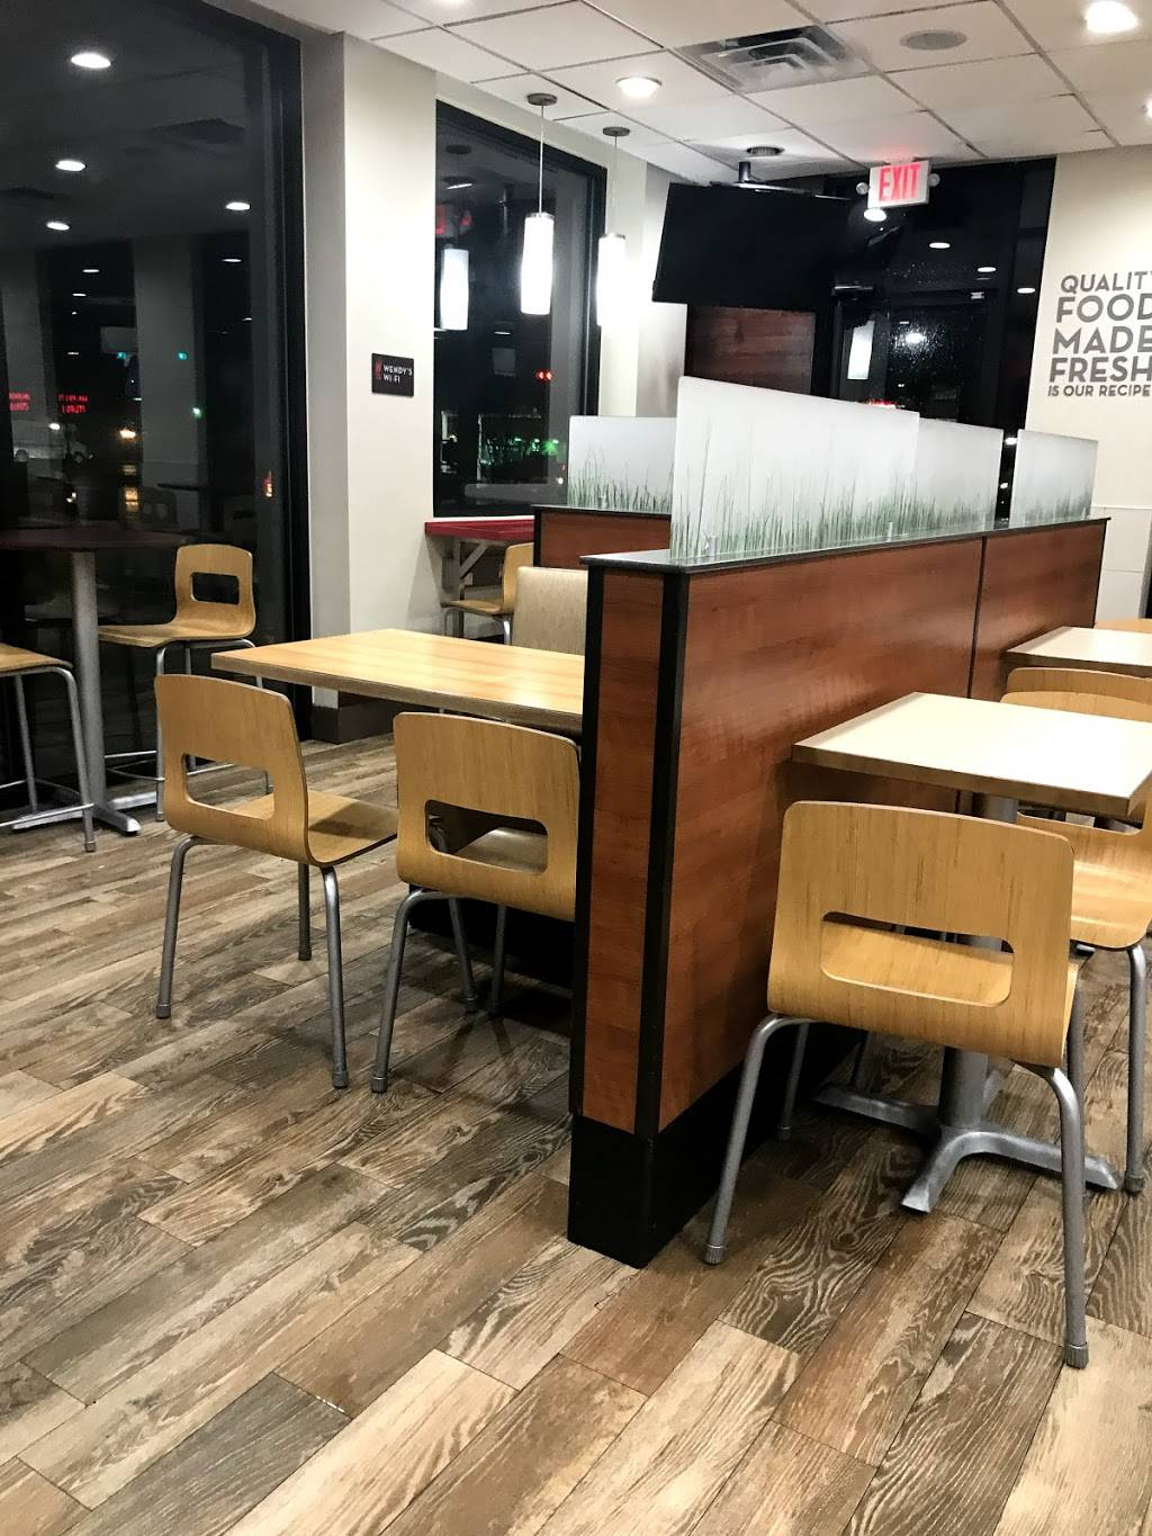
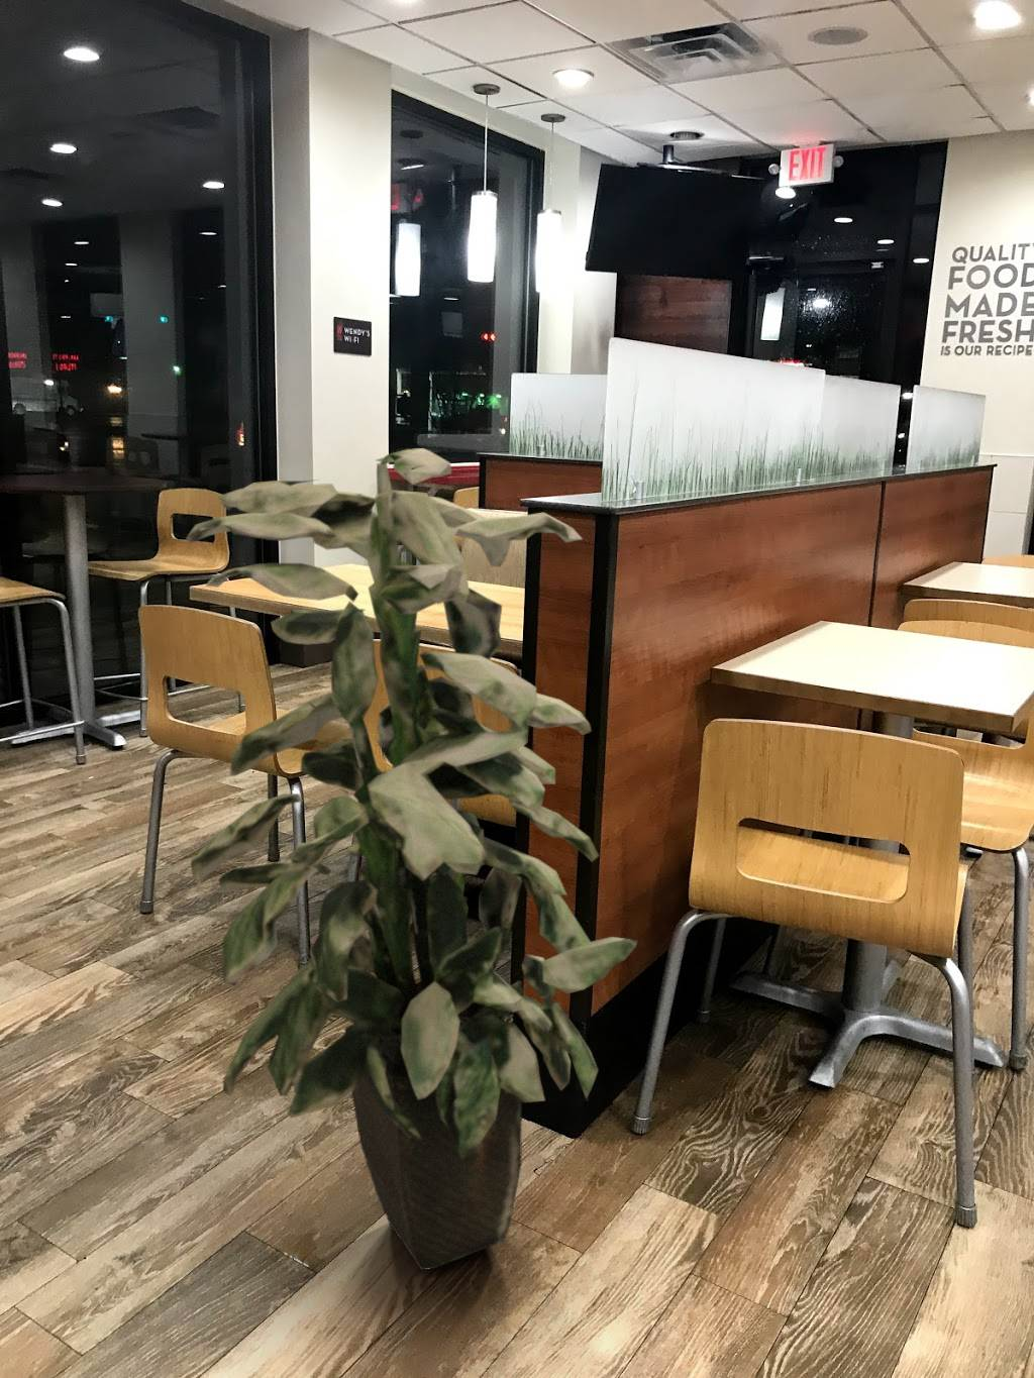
+ indoor plant (406, 870)
